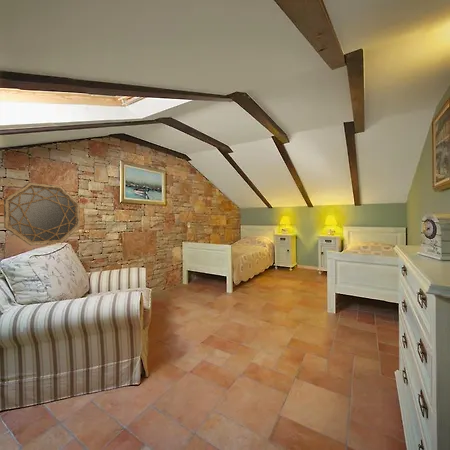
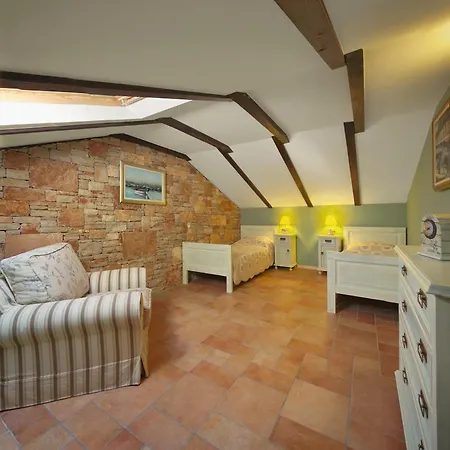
- home mirror (46, 214)
